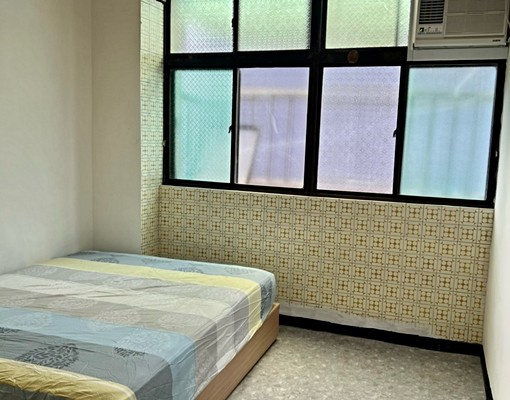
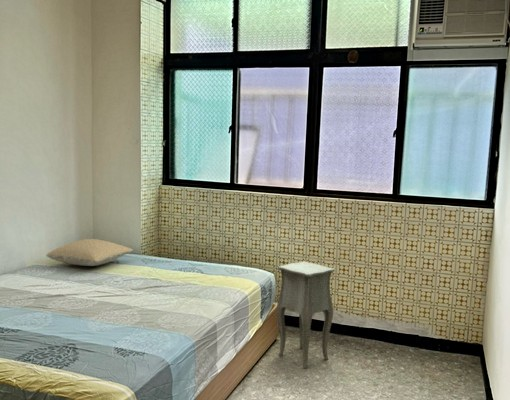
+ side table (304, 312)
+ pillow (91, 252)
